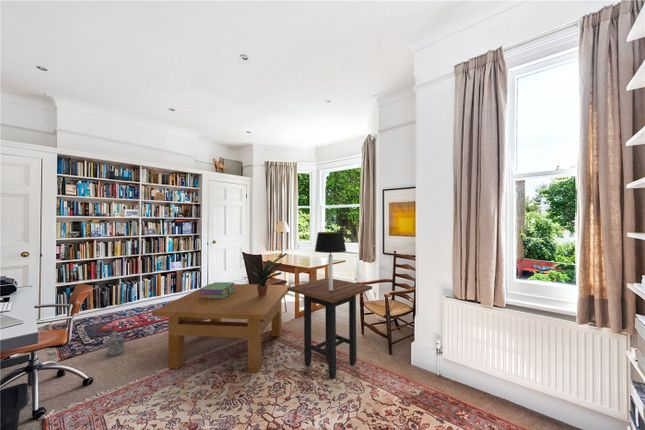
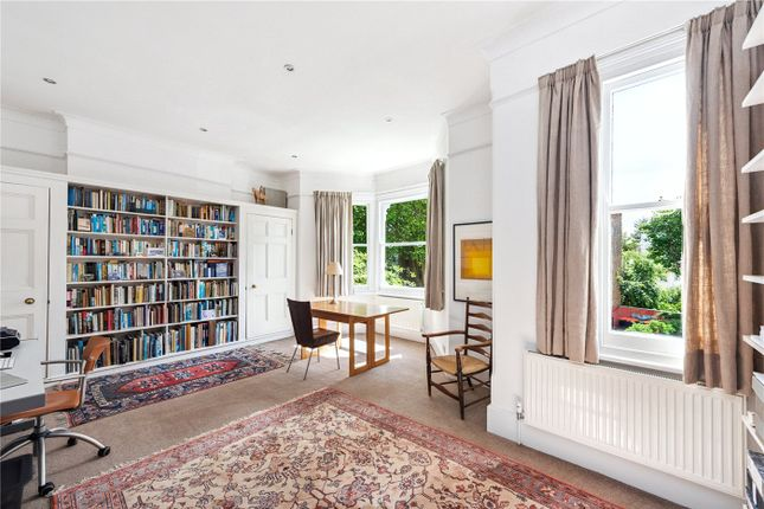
- watering can (115, 343)
- table lamp (330, 260)
- table (232, 322)
- side table (330, 325)
- stack of books (218, 289)
- potted plant (264, 274)
